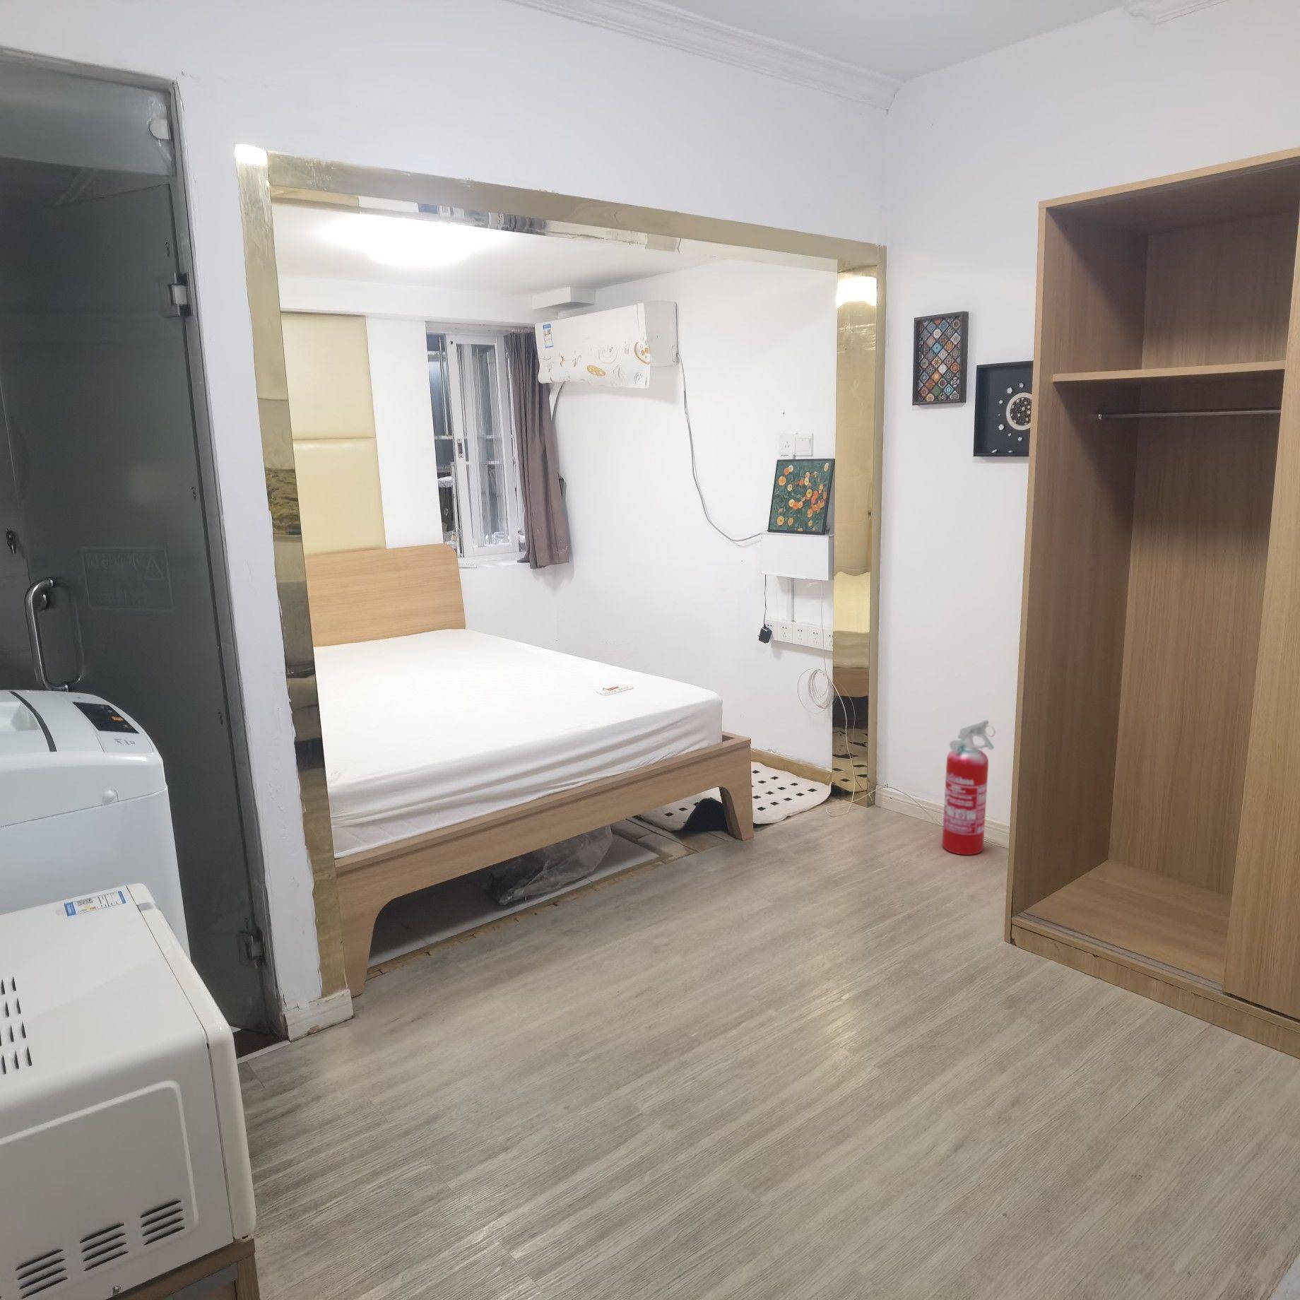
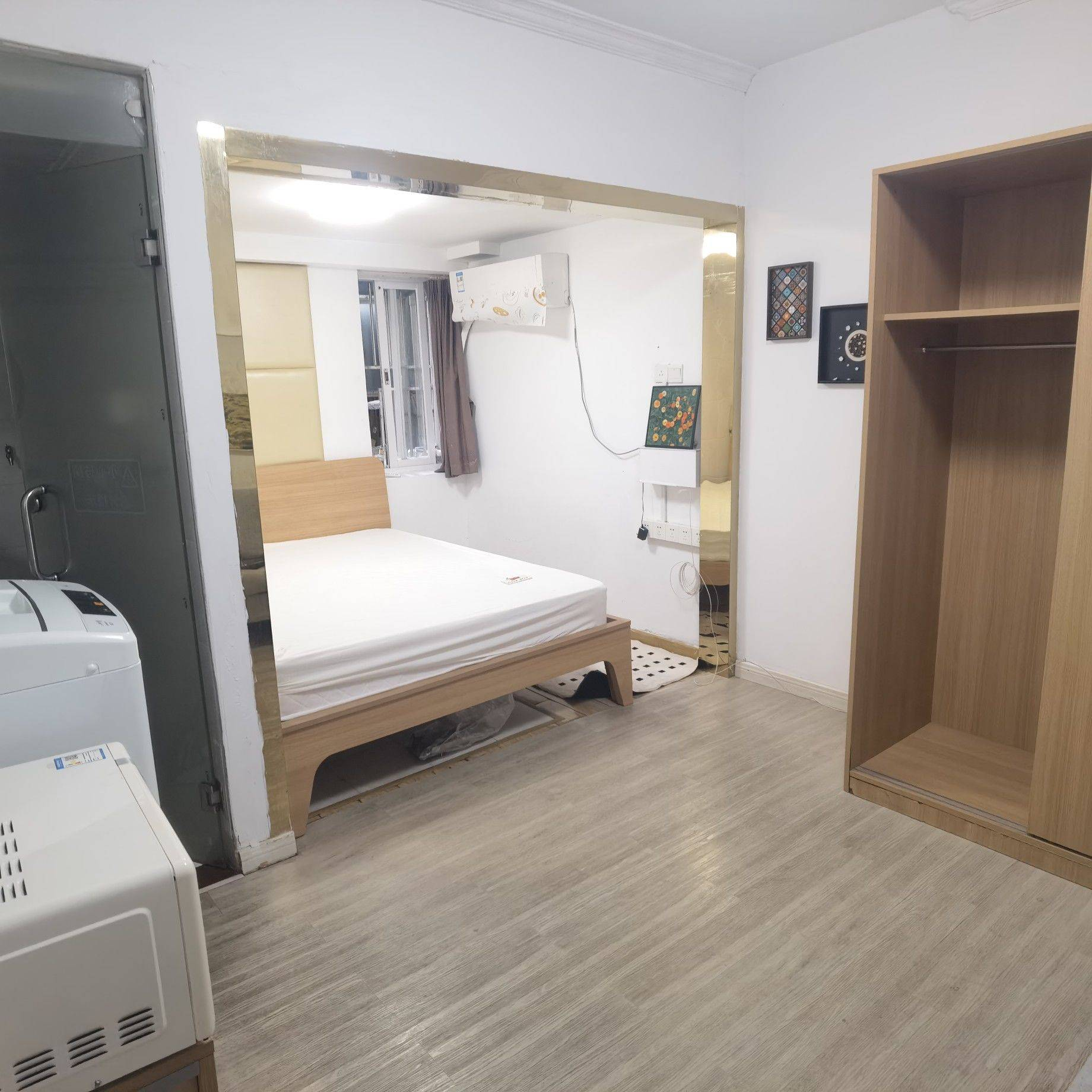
- fire extinguisher (970, 785)
